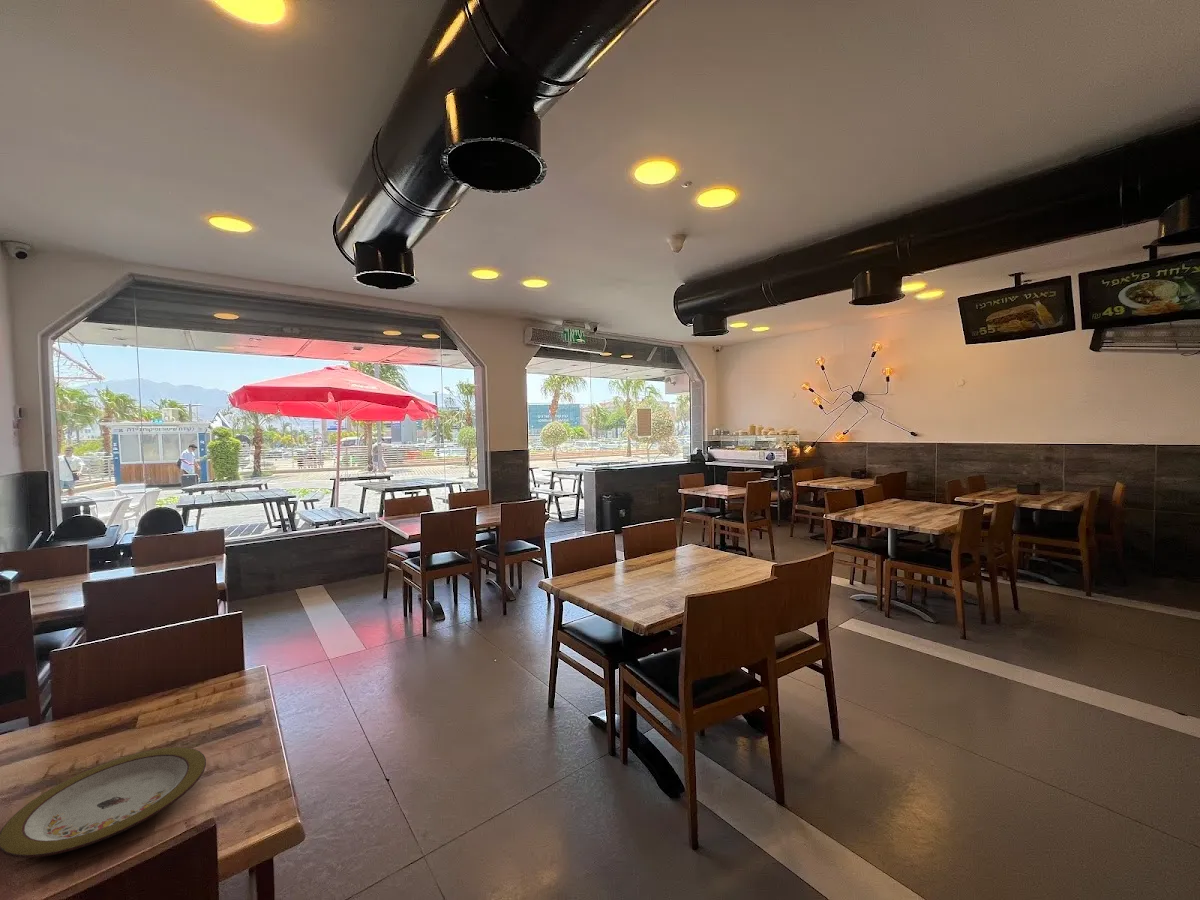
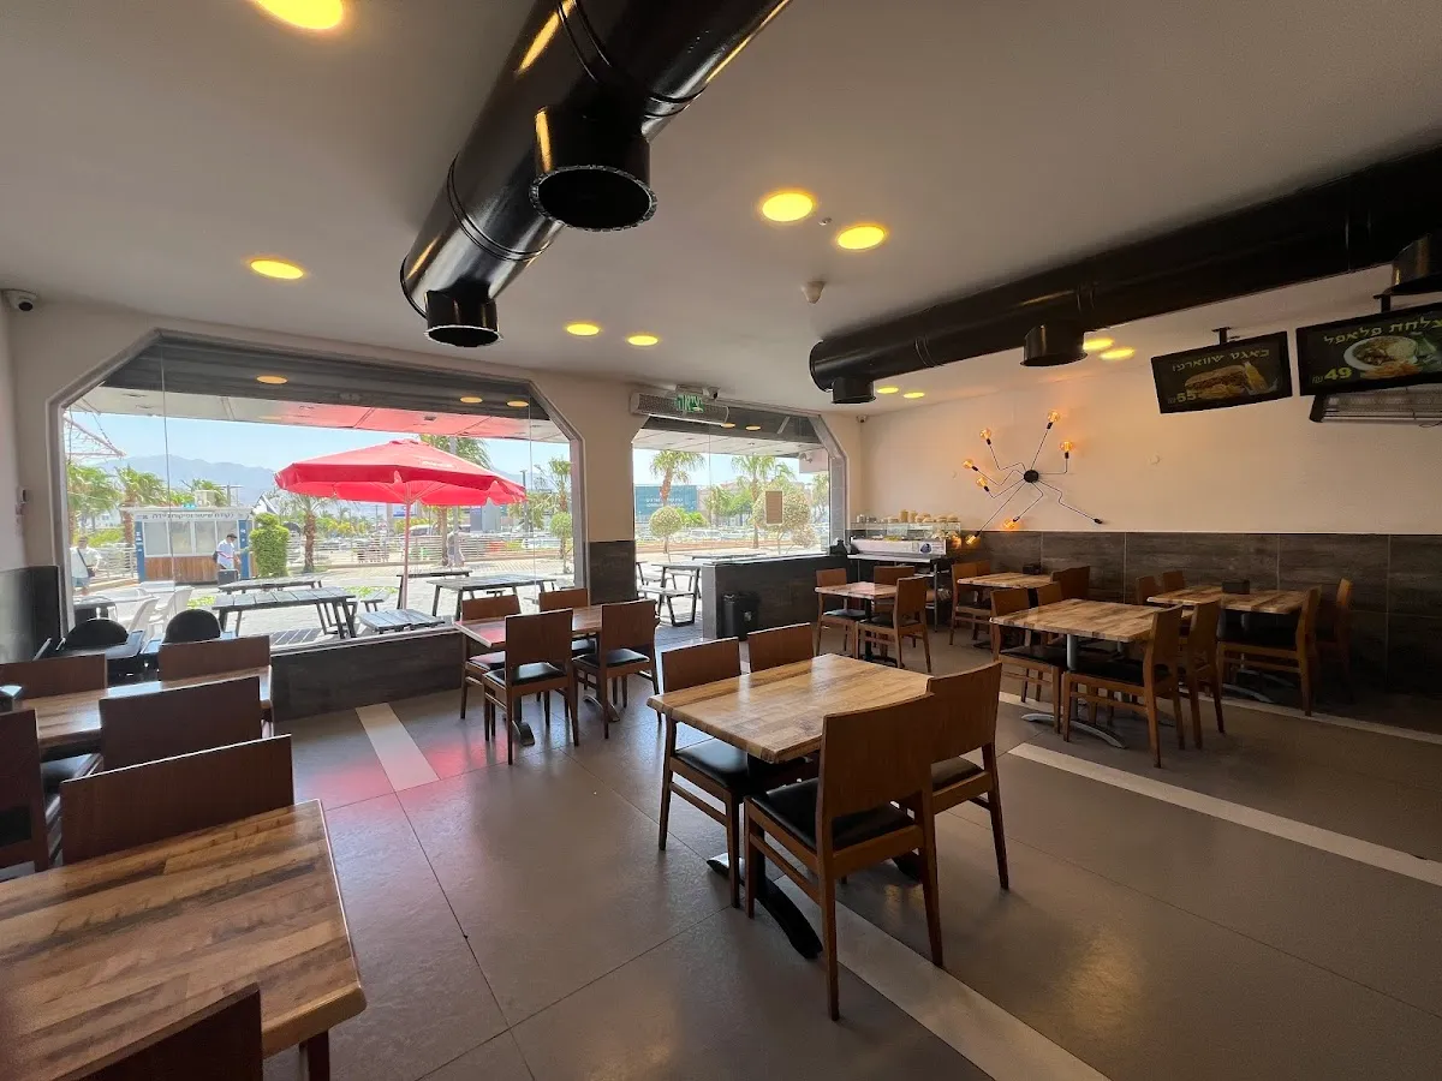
- plate (113, 799)
